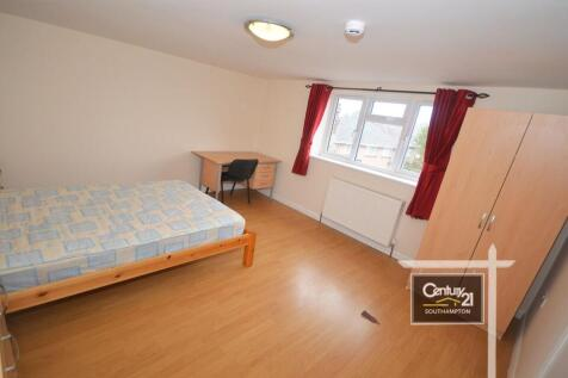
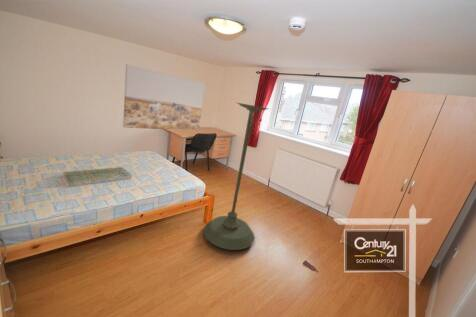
+ plant stand (239, 176)
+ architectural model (99, 175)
+ wall art (168, 102)
